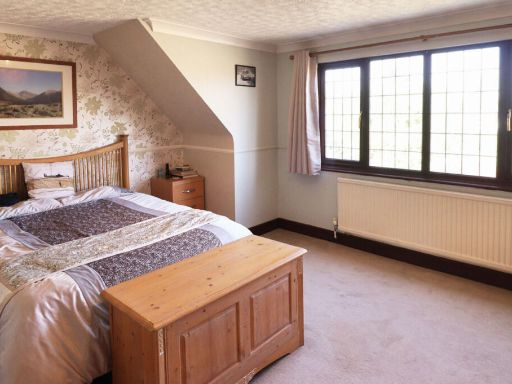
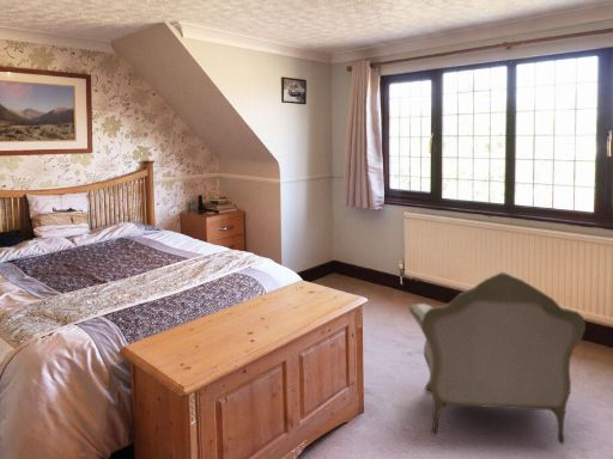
+ armchair (488, 339)
